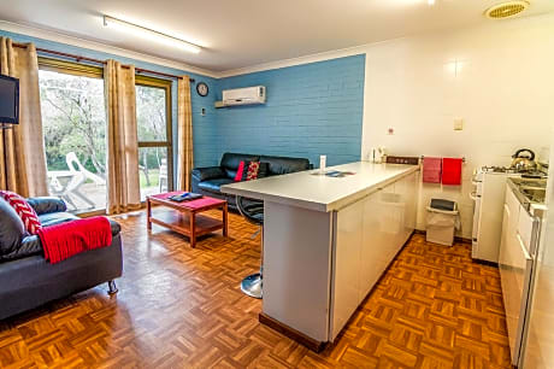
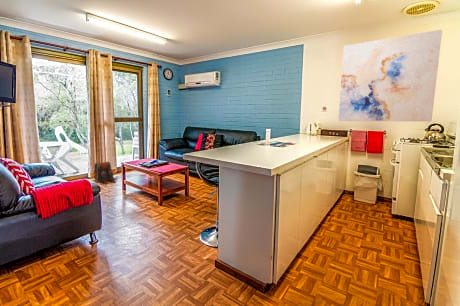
+ wall art (384, 80)
+ backpack (104, 171)
